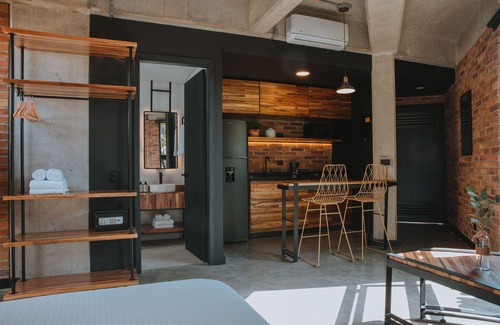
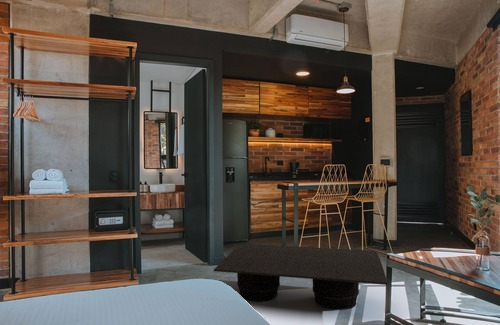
+ coffee table (302, 277)
